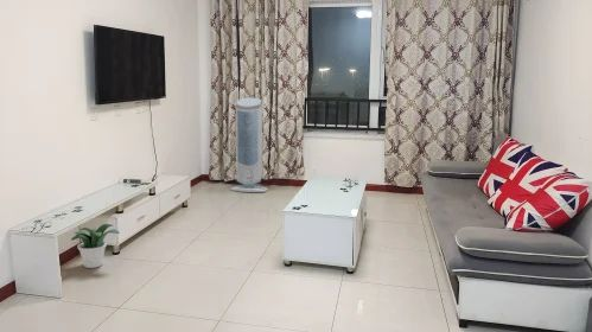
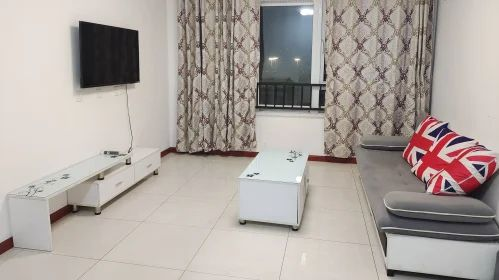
- potted plant (96, 245)
- air purifier (249, 143)
